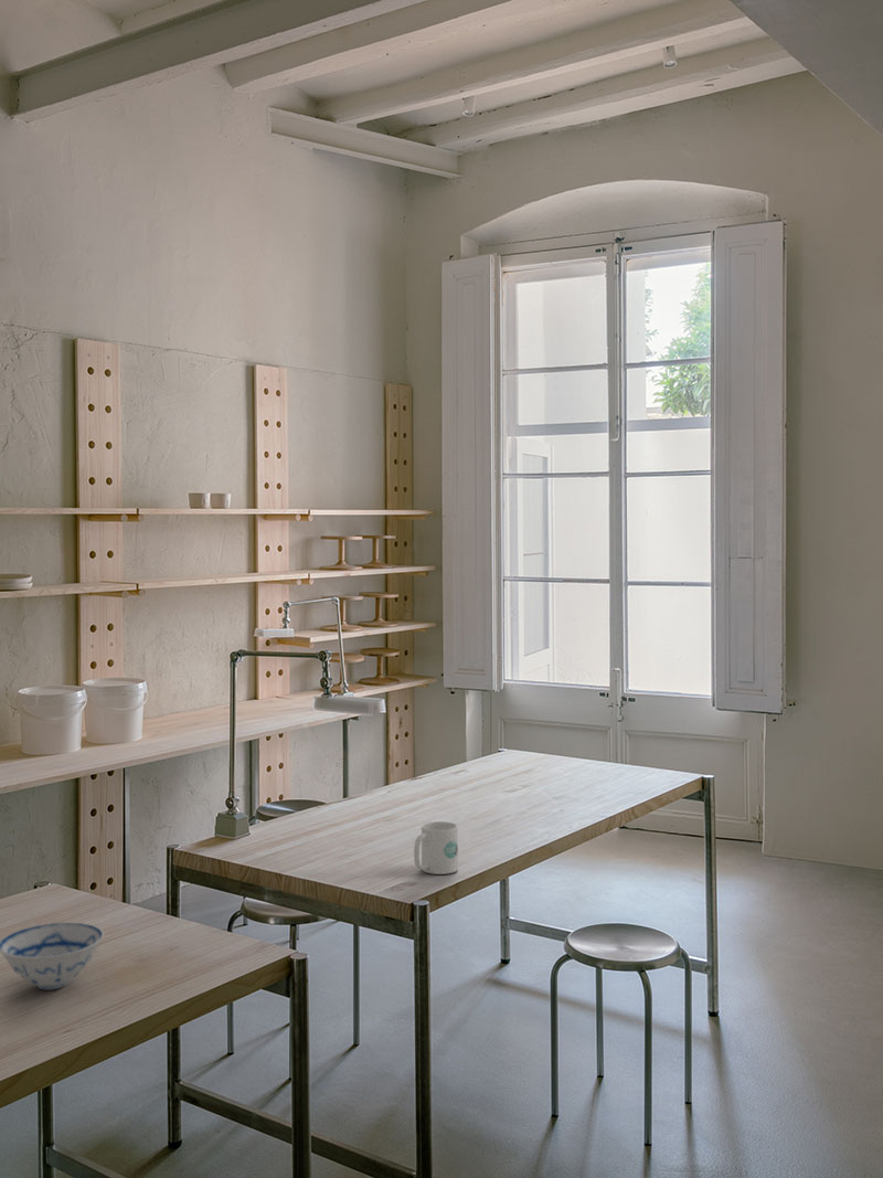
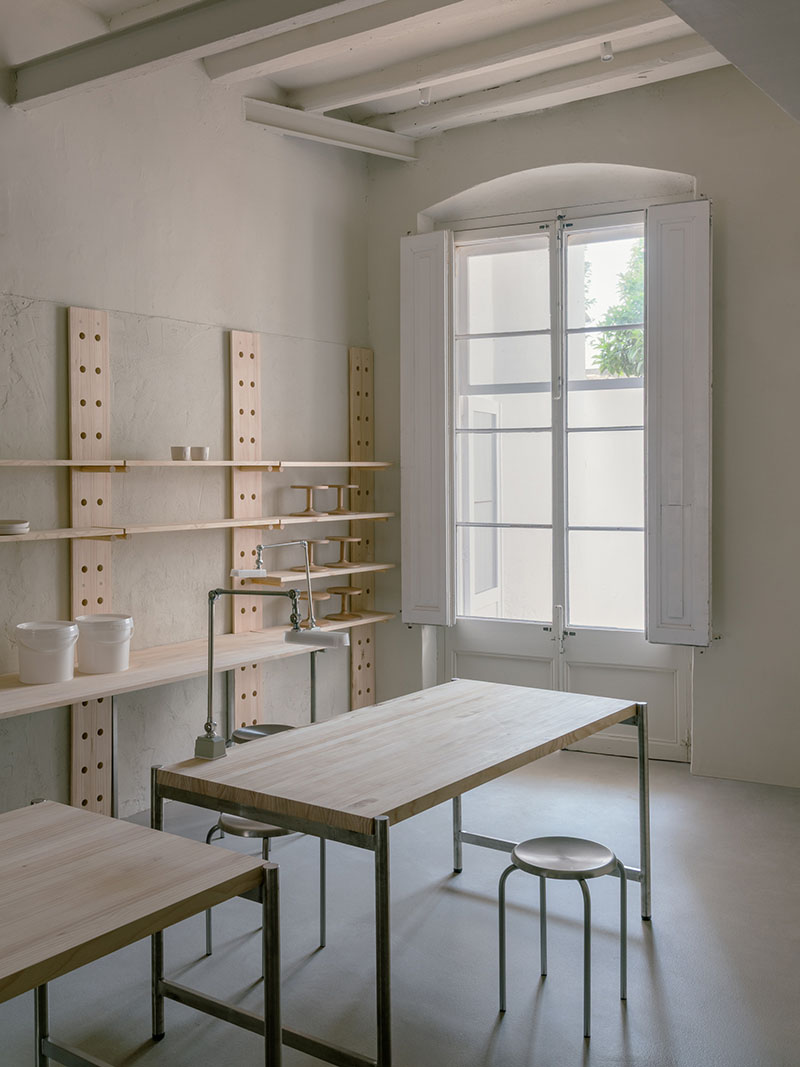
- ceramic bowl (52, 962)
- mug (434, 848)
